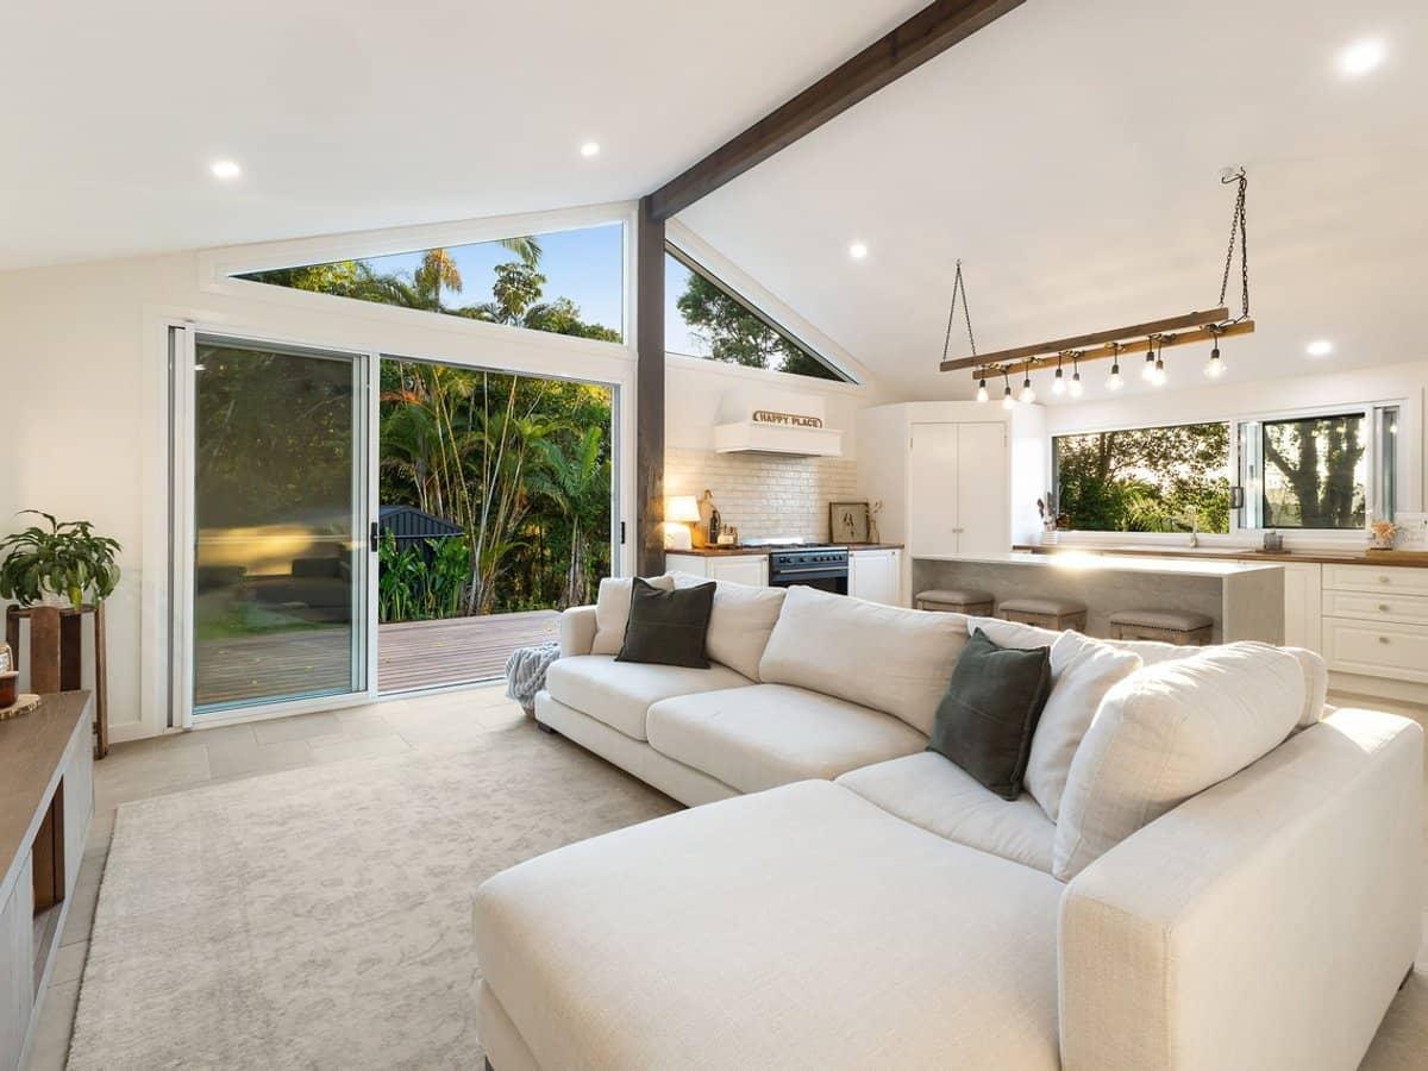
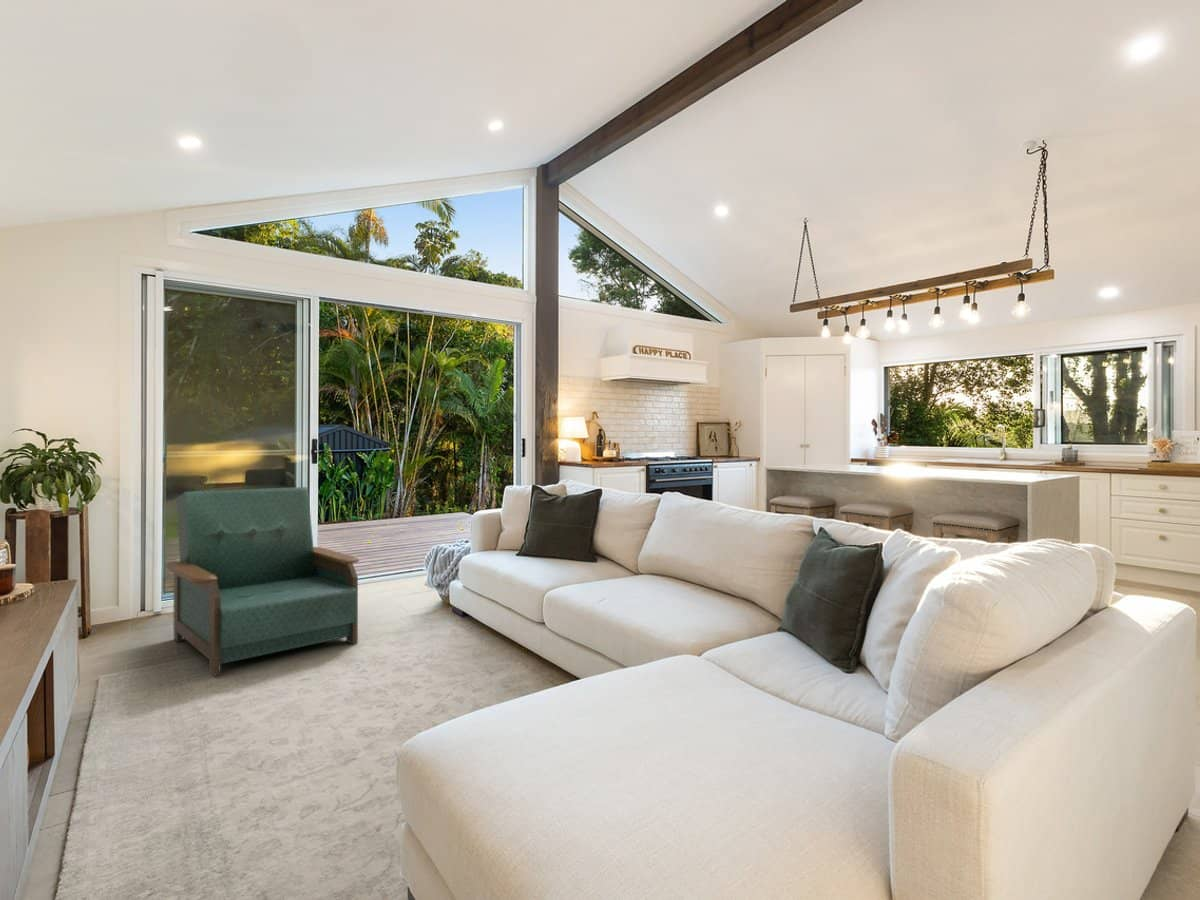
+ armchair (264, 566)
